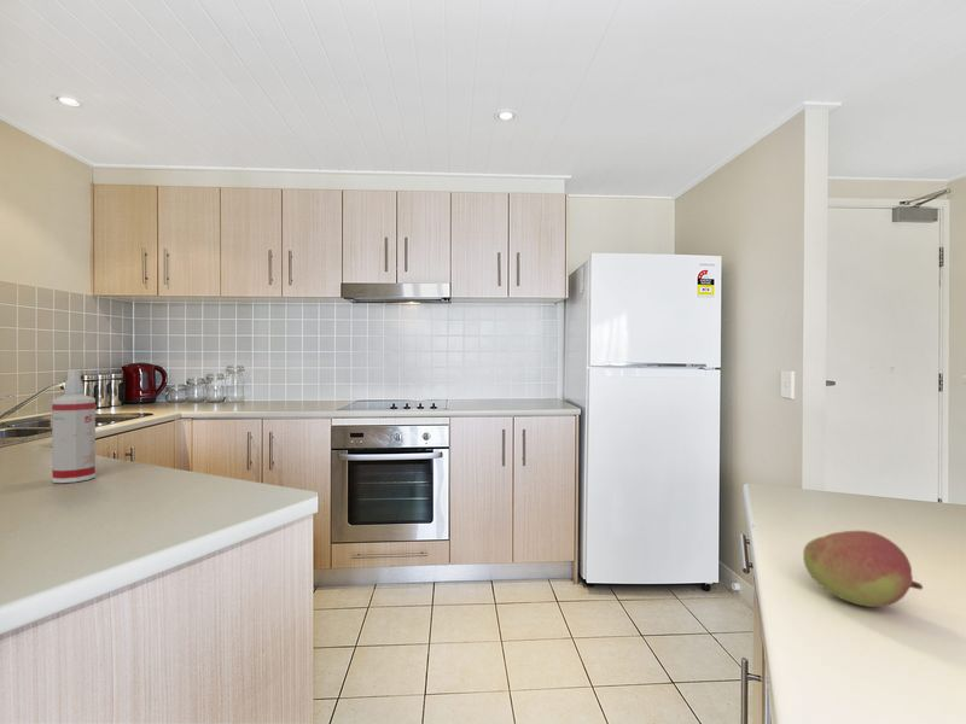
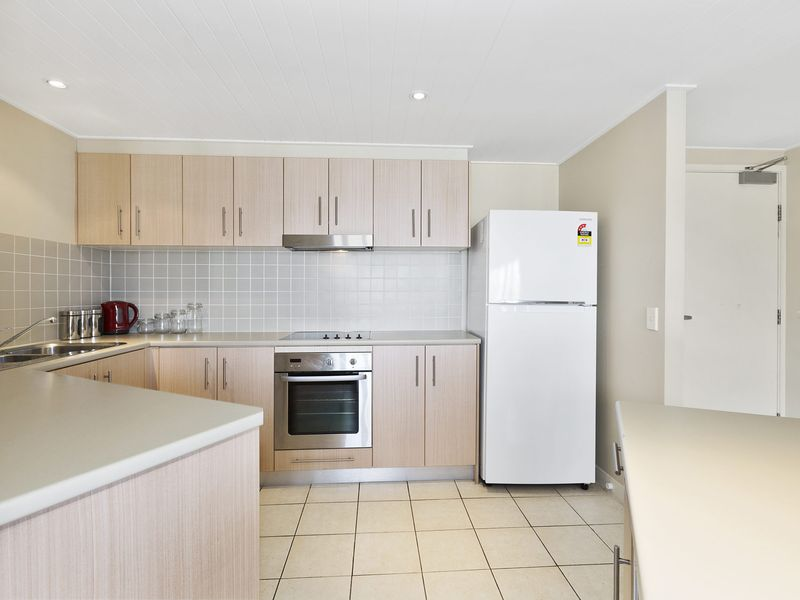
- spray bottle (74, 424)
- fruit (859, 567)
